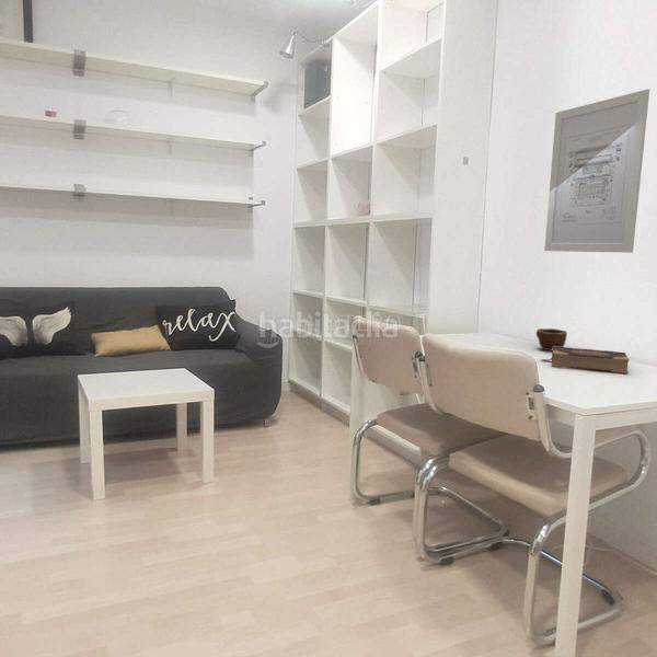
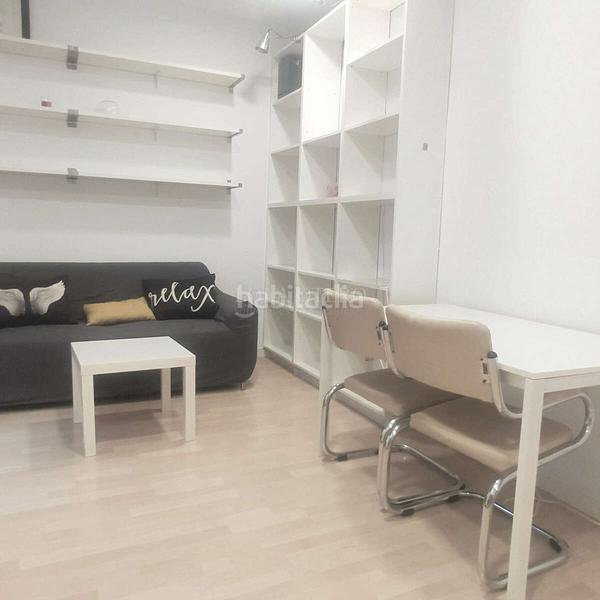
- wall art (591, 177)
- mug (549, 339)
- book (583, 358)
